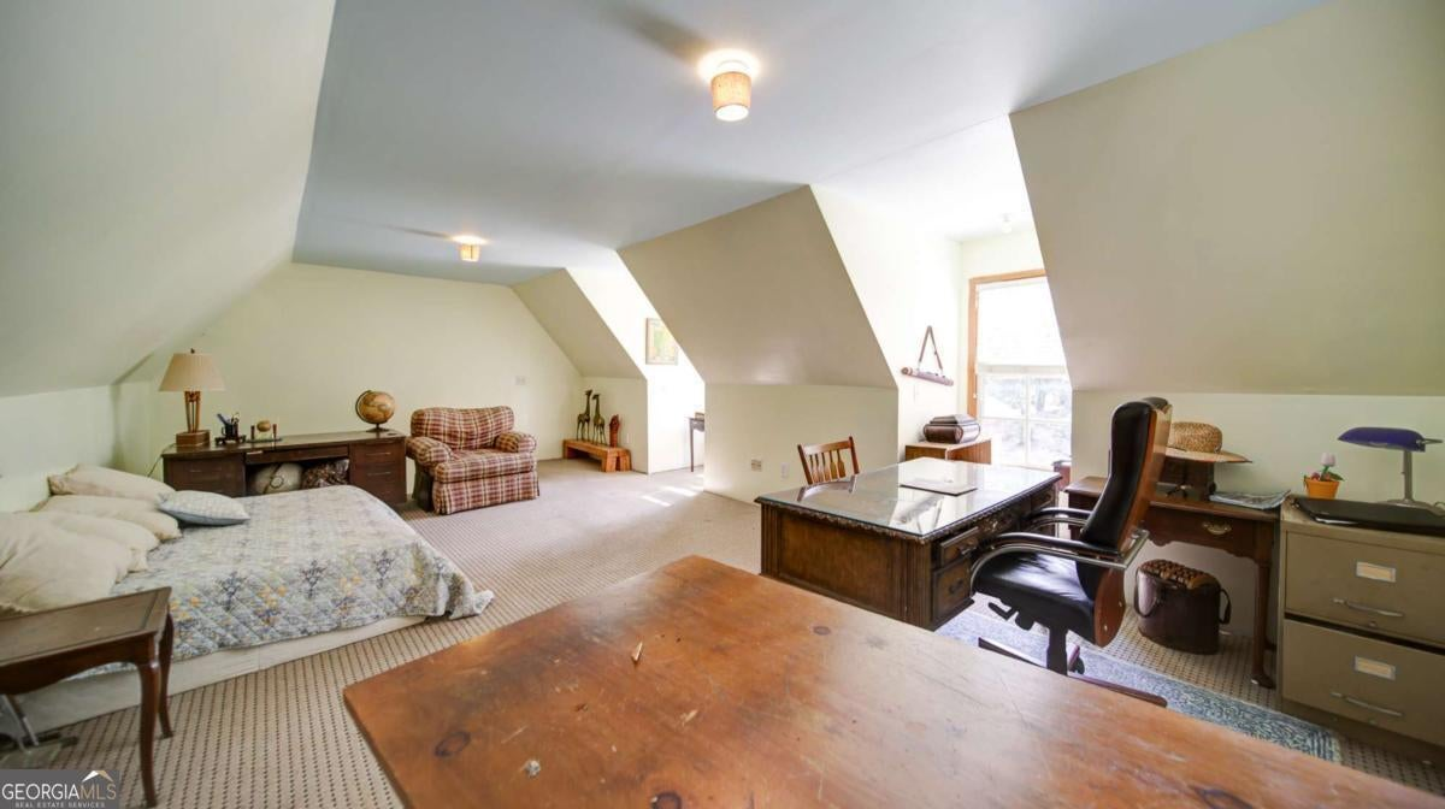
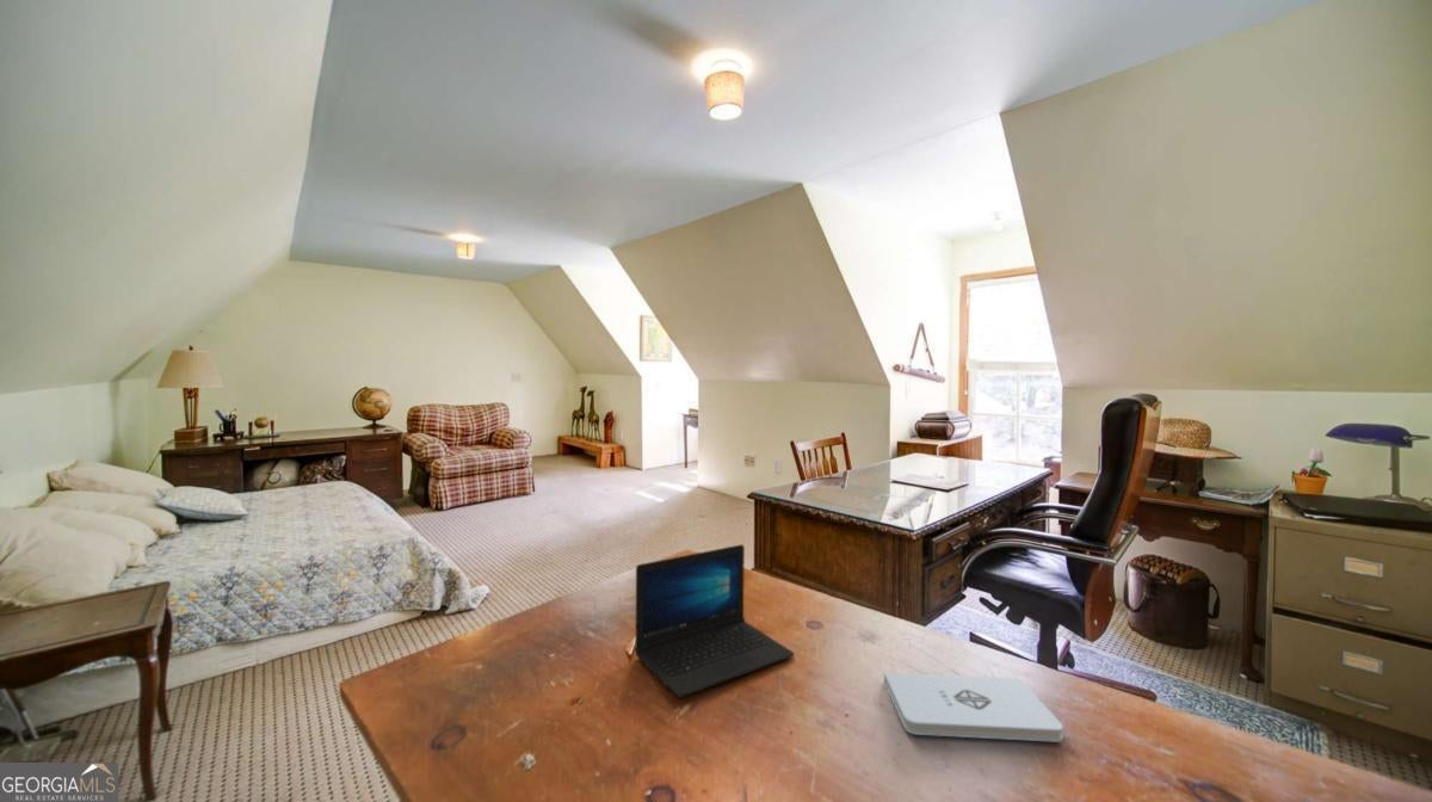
+ laptop (714, 610)
+ notepad (967, 704)
